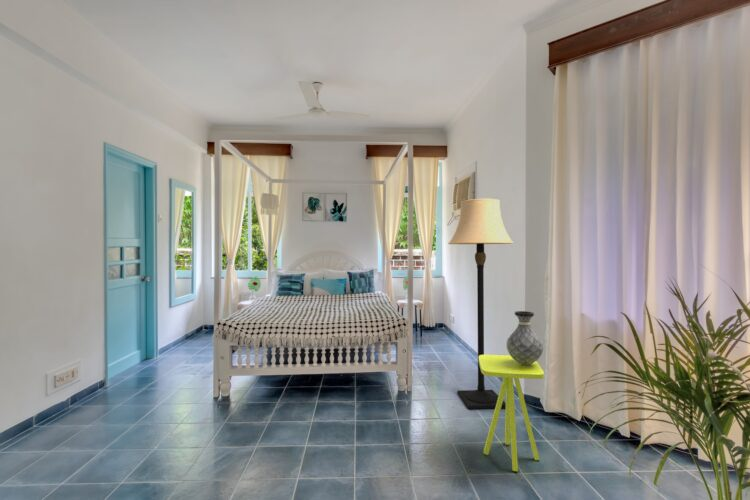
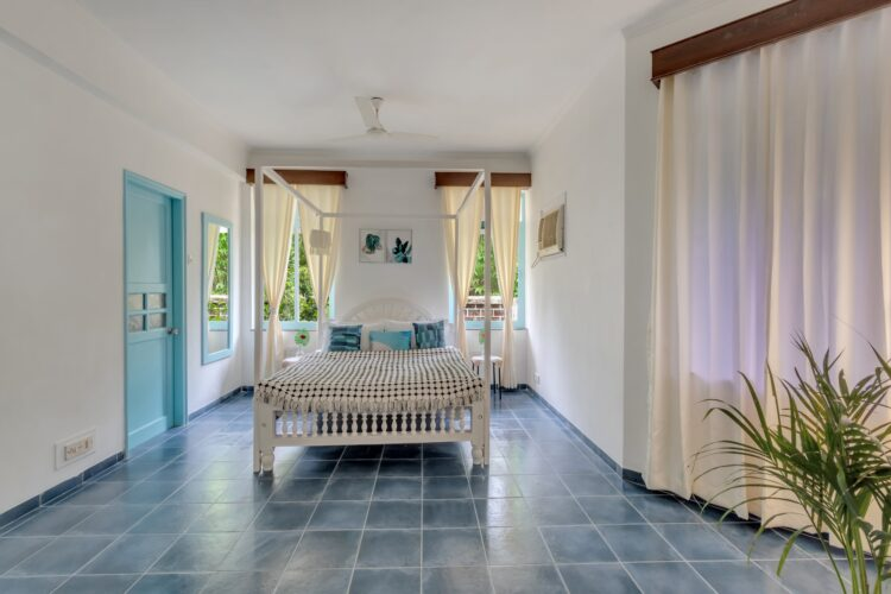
- side table (509, 409)
- lamp (480, 300)
- vase (524, 337)
